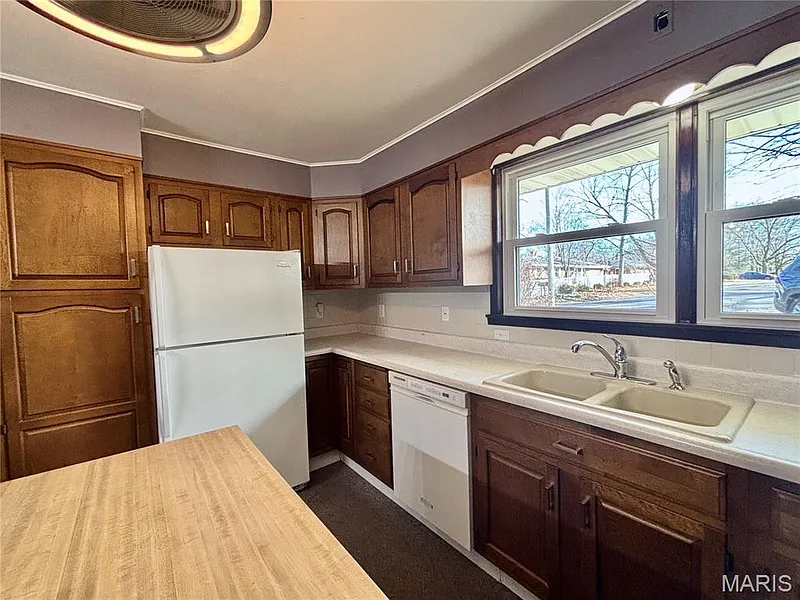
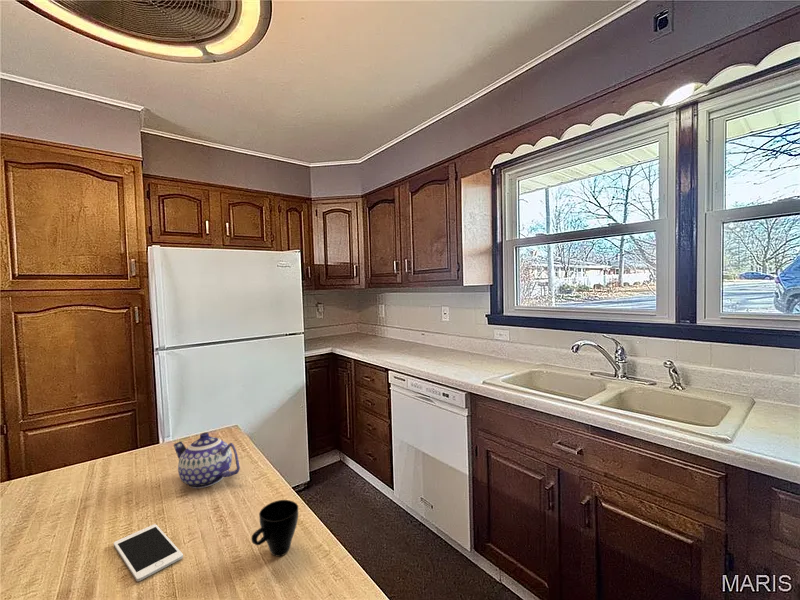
+ cup (274, 534)
+ teapot (206, 456)
+ cell phone (147, 549)
